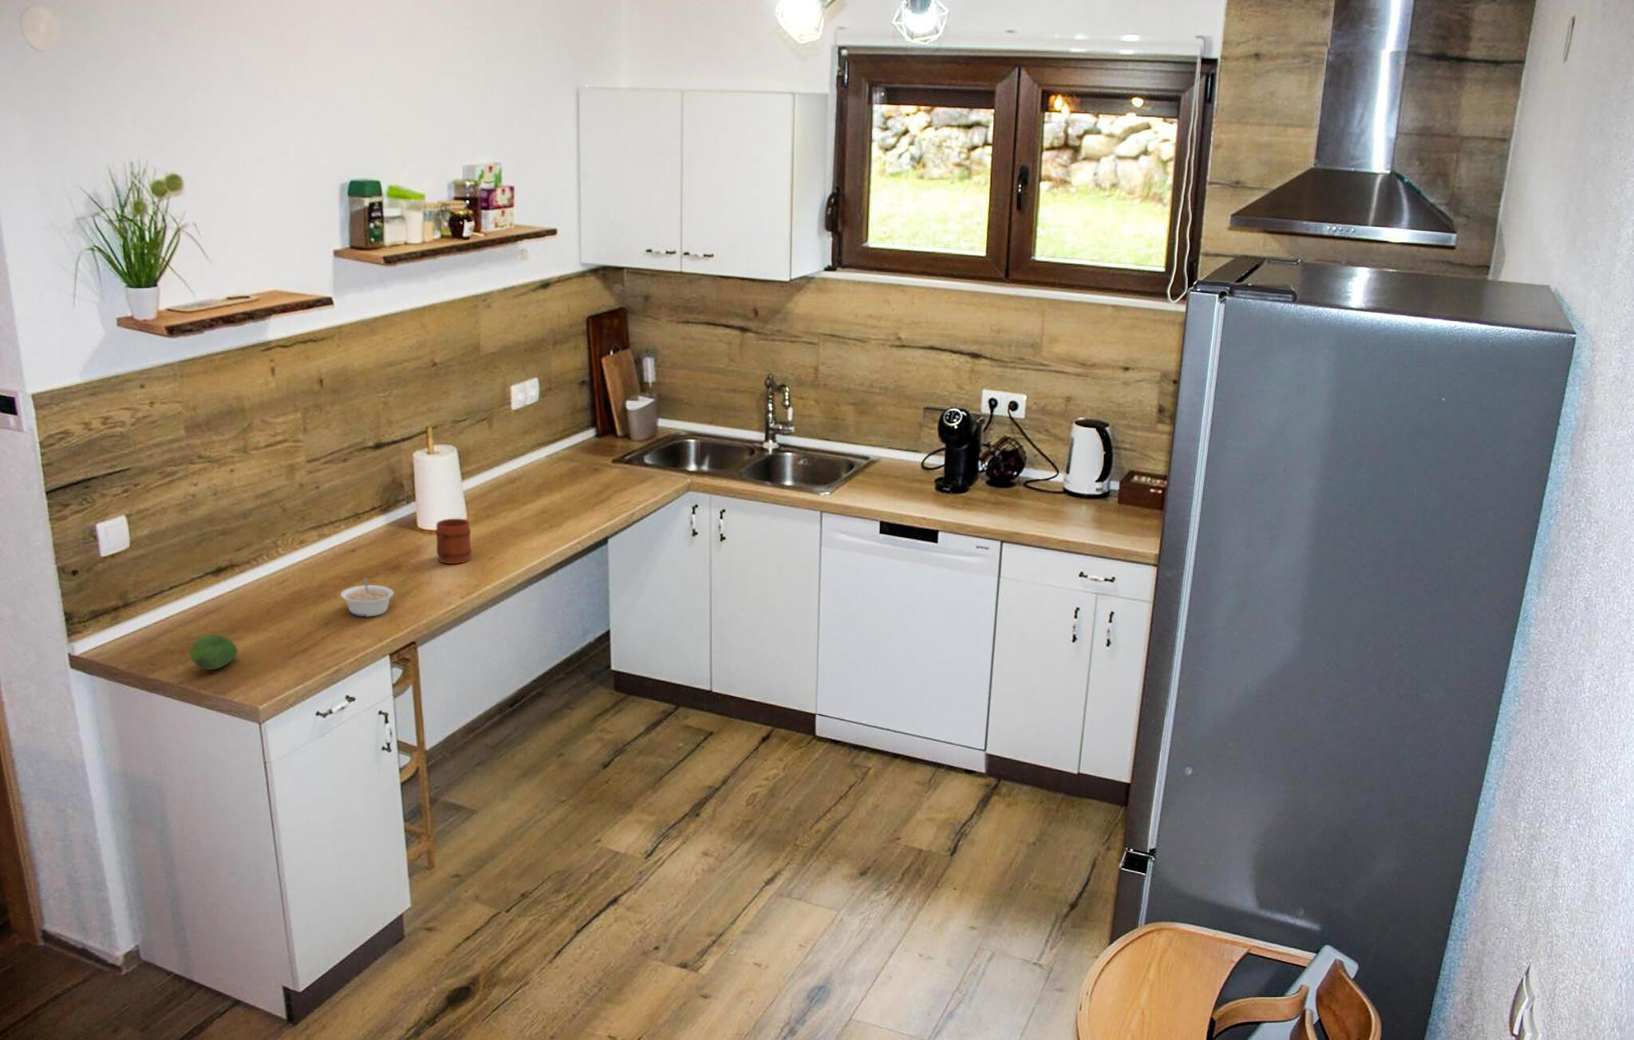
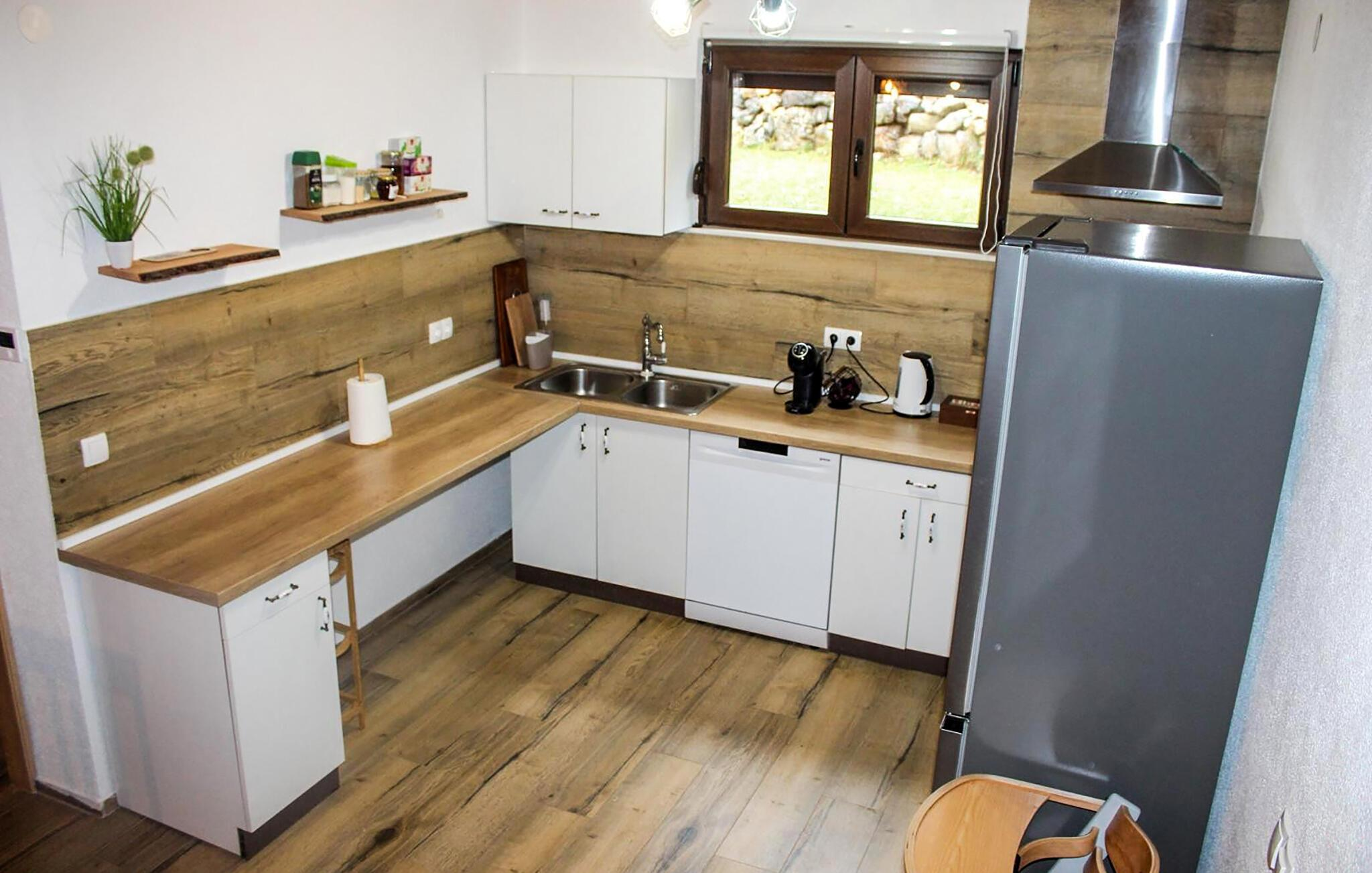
- mug (451, 542)
- legume (366, 599)
- fruit (214, 650)
